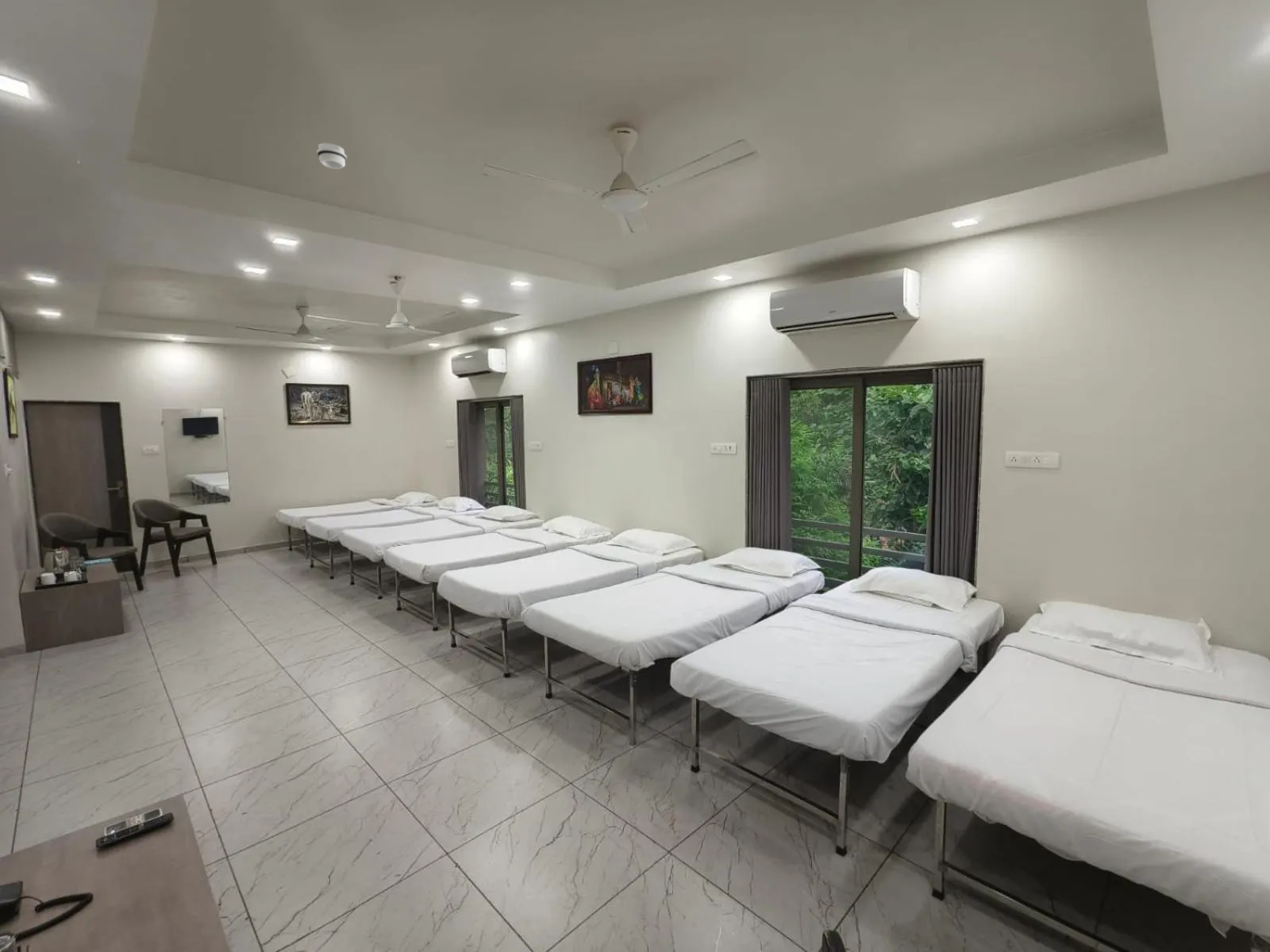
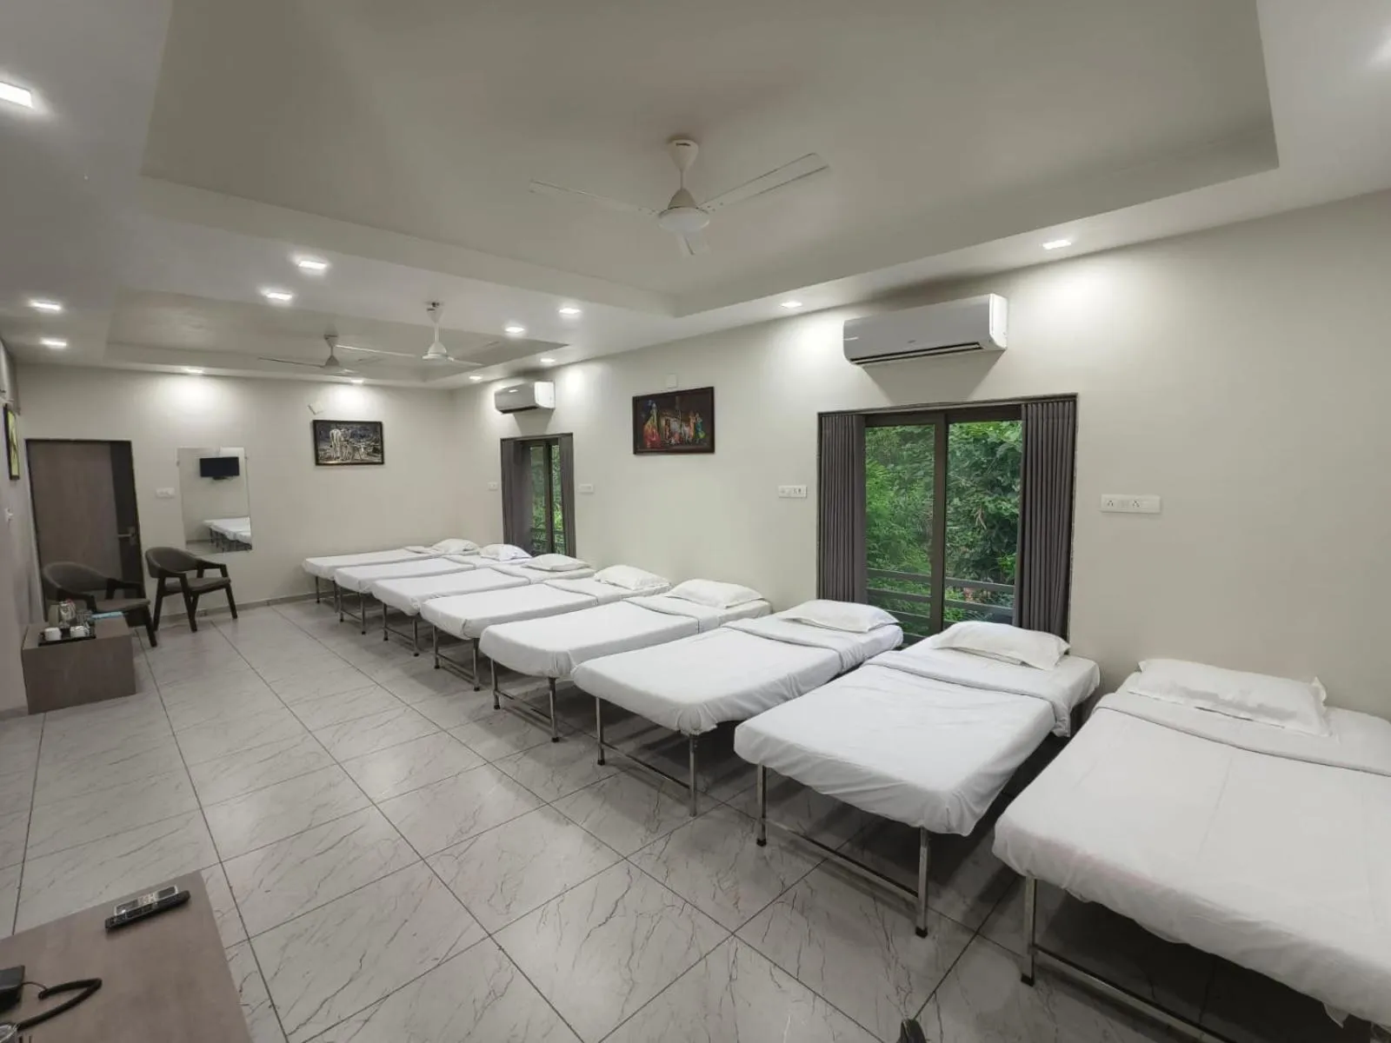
- smoke detector (332, 156)
